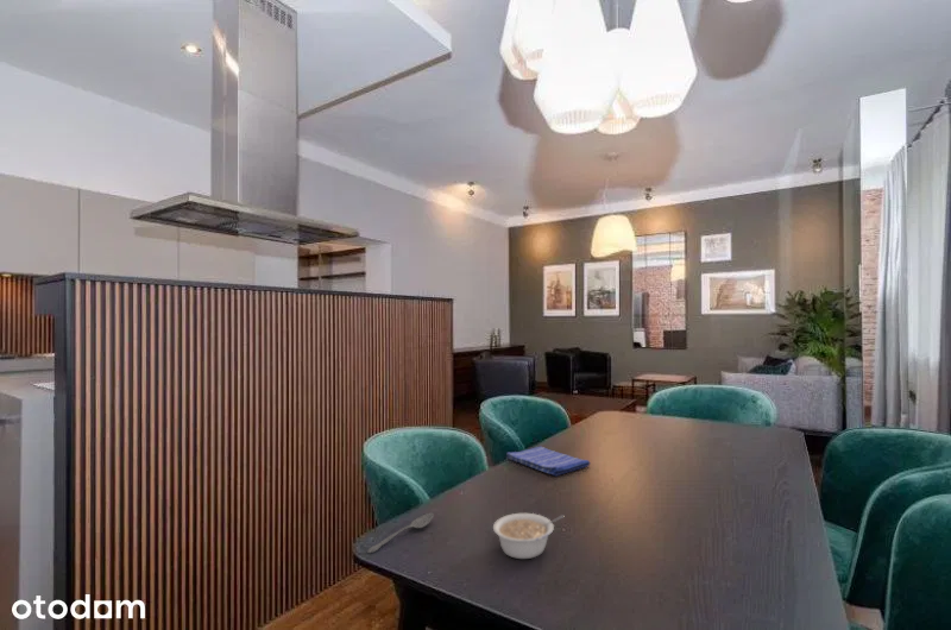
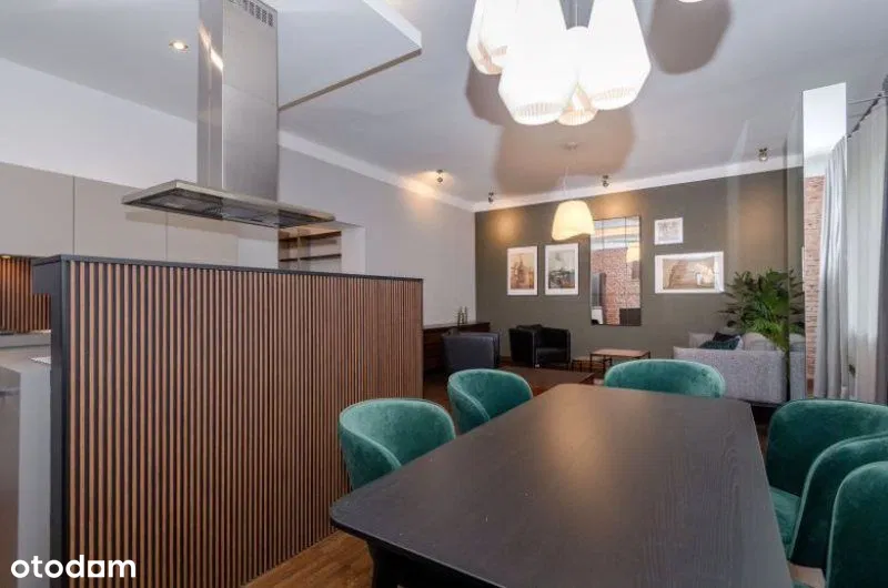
- dish towel (547, 458)
- spoon (401, 530)
- legume (524, 534)
